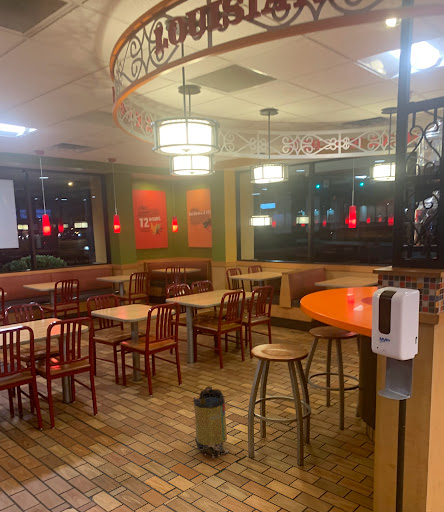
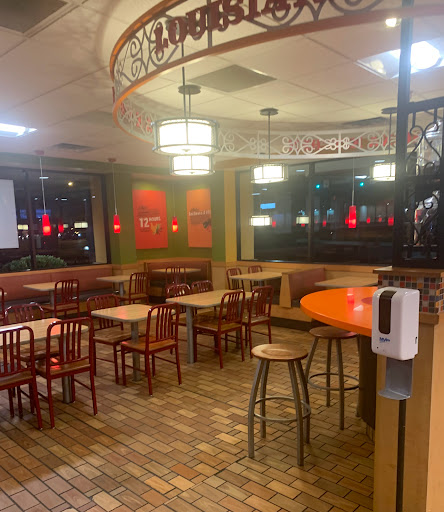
- trash can (208, 421)
